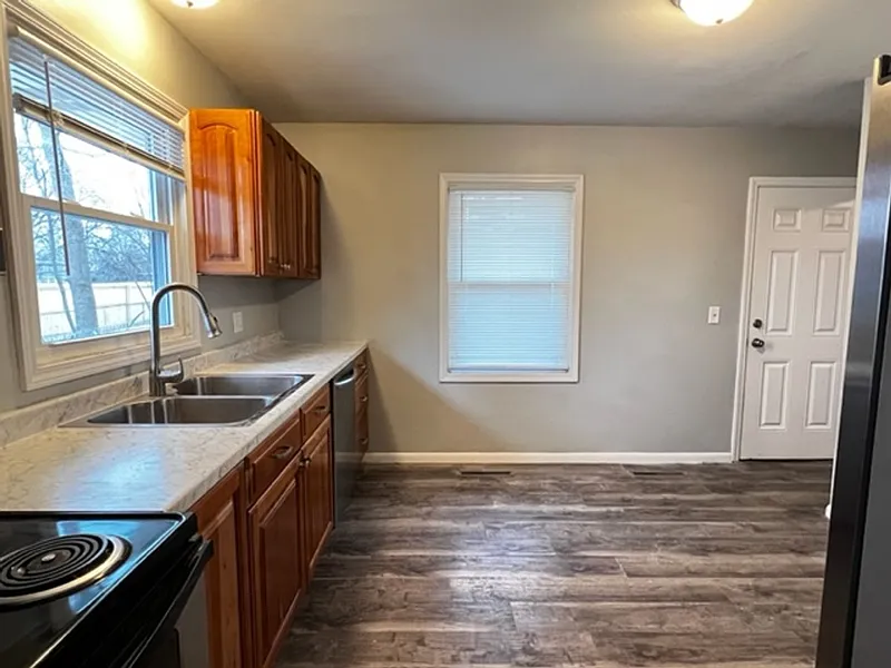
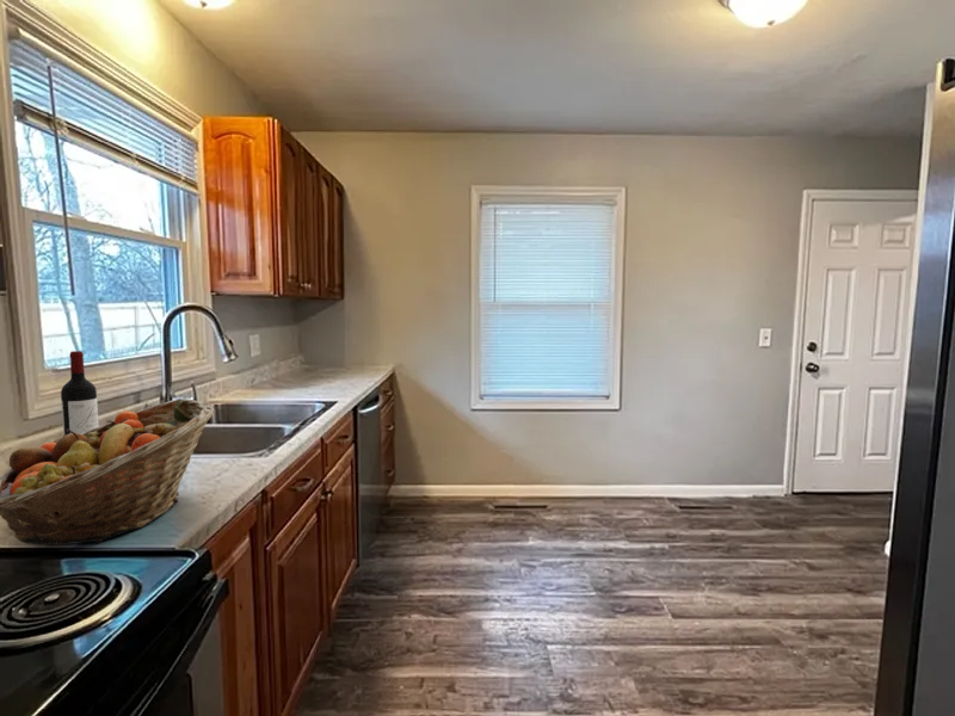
+ wine bottle (79, 405)
+ fruit basket (110, 462)
